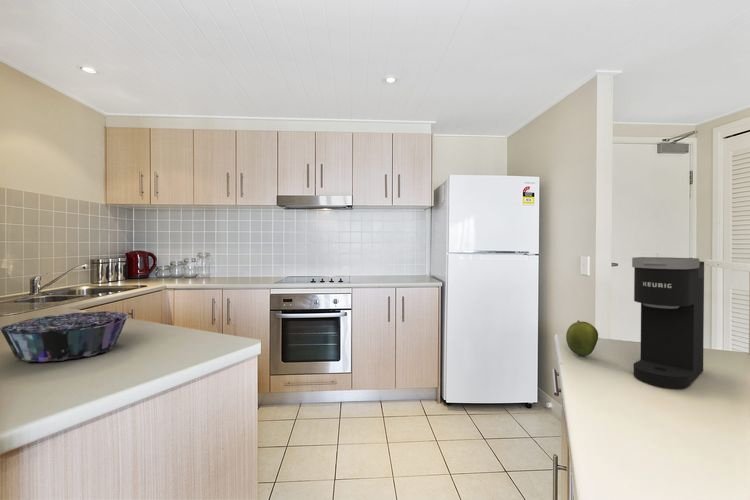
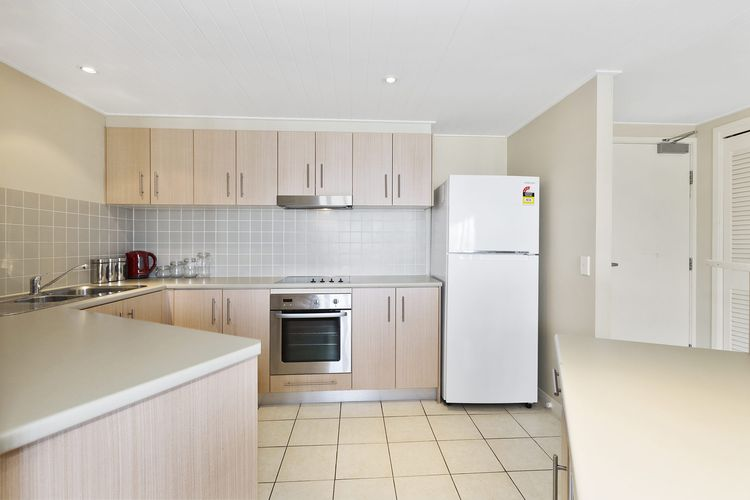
- coffee maker (669, 315)
- fruit (581, 338)
- decorative bowl (70, 335)
